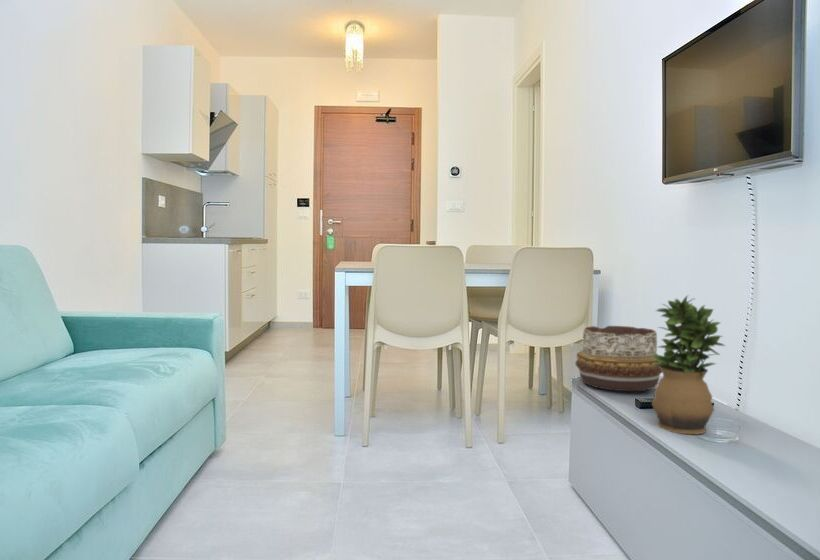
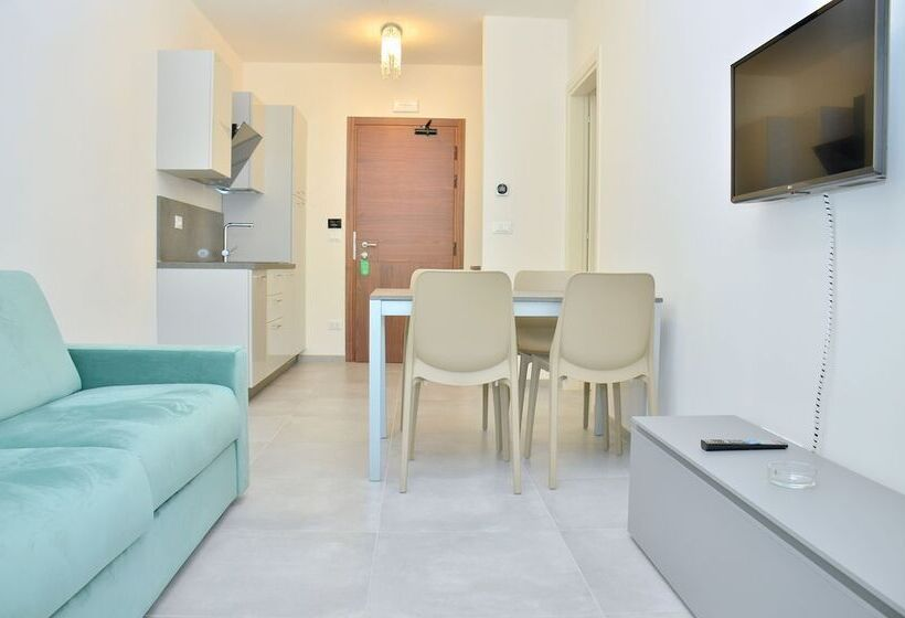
- decorative bowl (619, 357)
- potted plant (692, 361)
